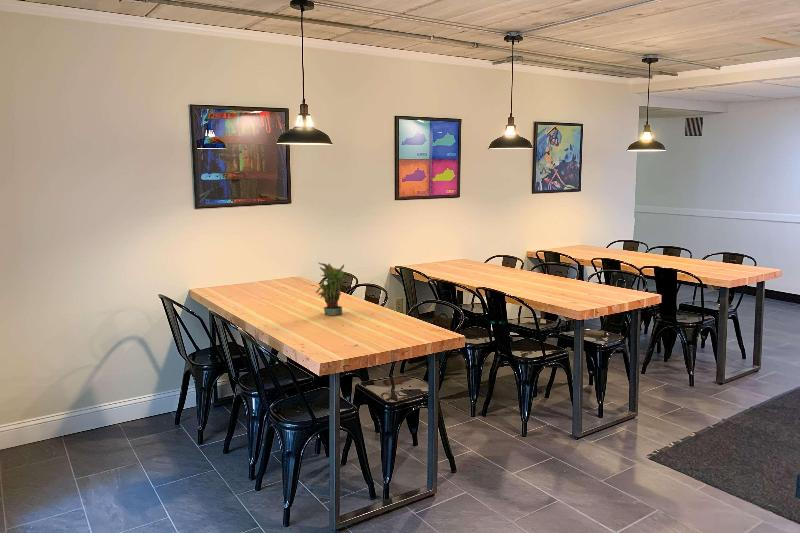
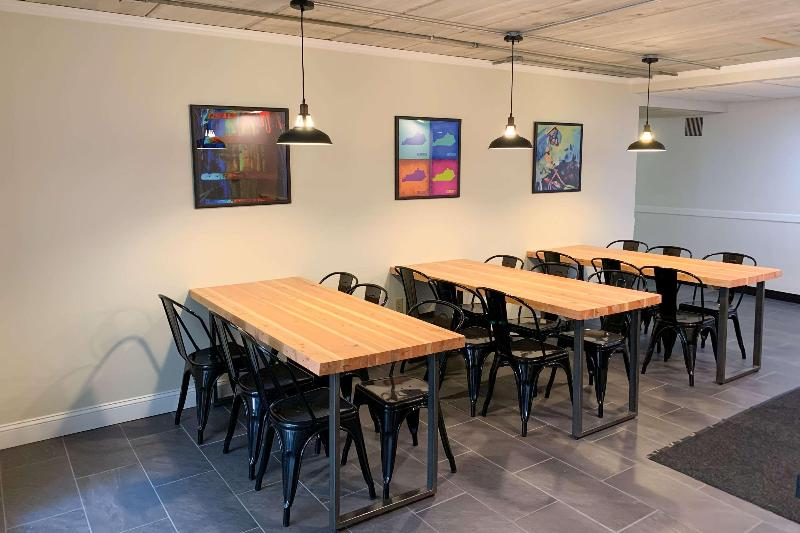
- potted plant (329, 287)
